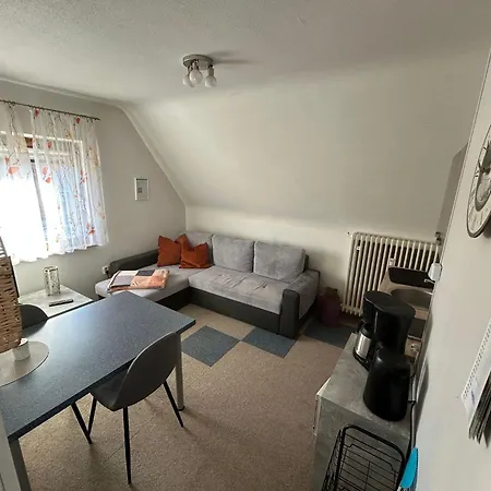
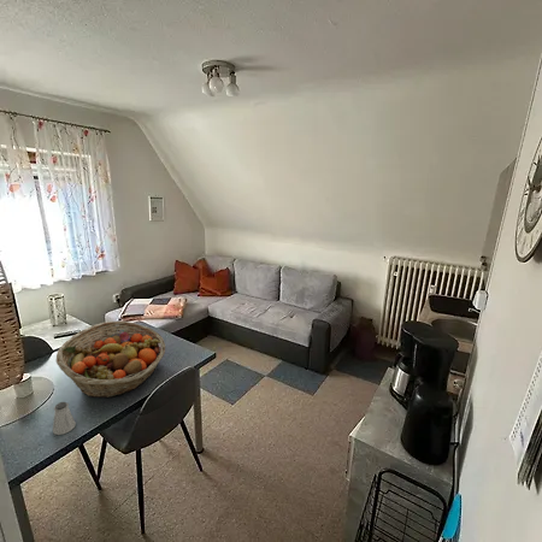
+ saltshaker (63, 416)
+ fruit basket (116, 355)
